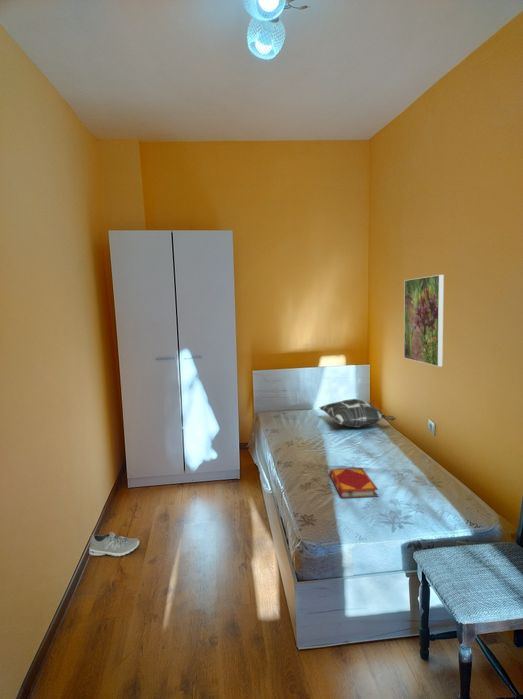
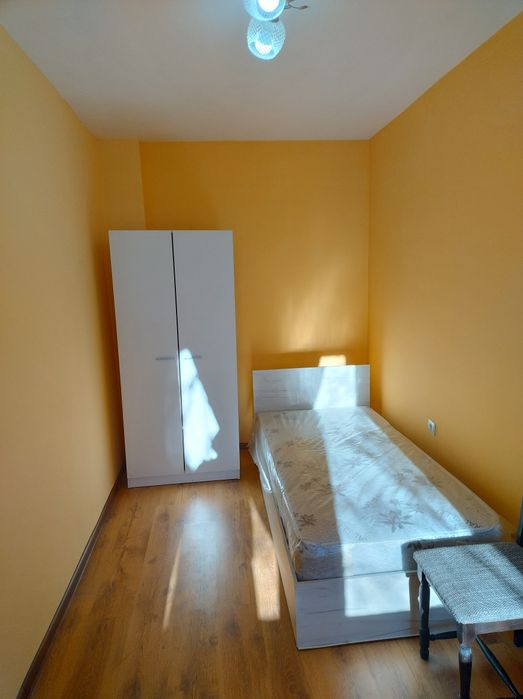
- sneaker (113, 542)
- hardback book (352, 482)
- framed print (422, 320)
- decorative pillow (355, 412)
